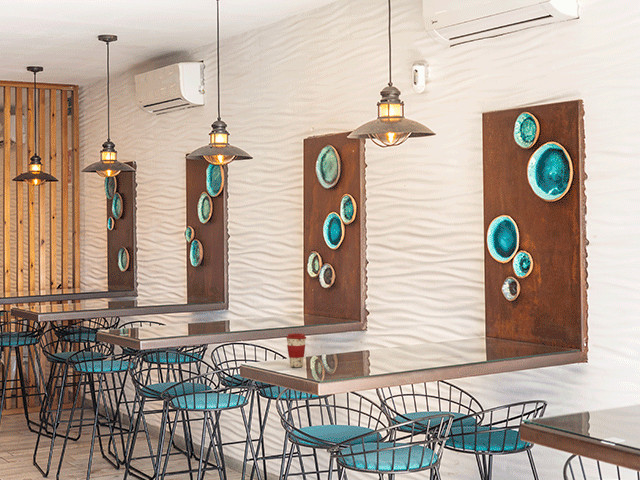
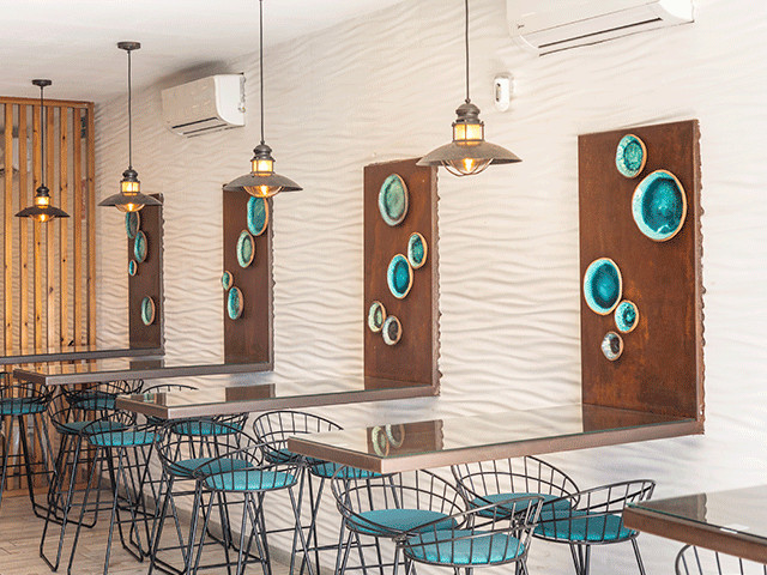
- coffee cup (296, 350)
